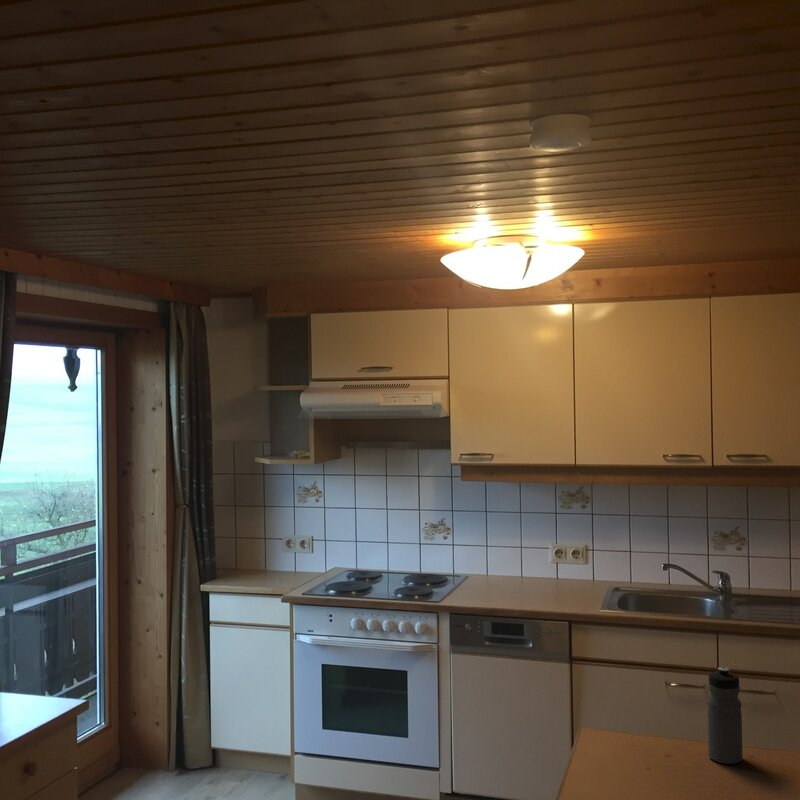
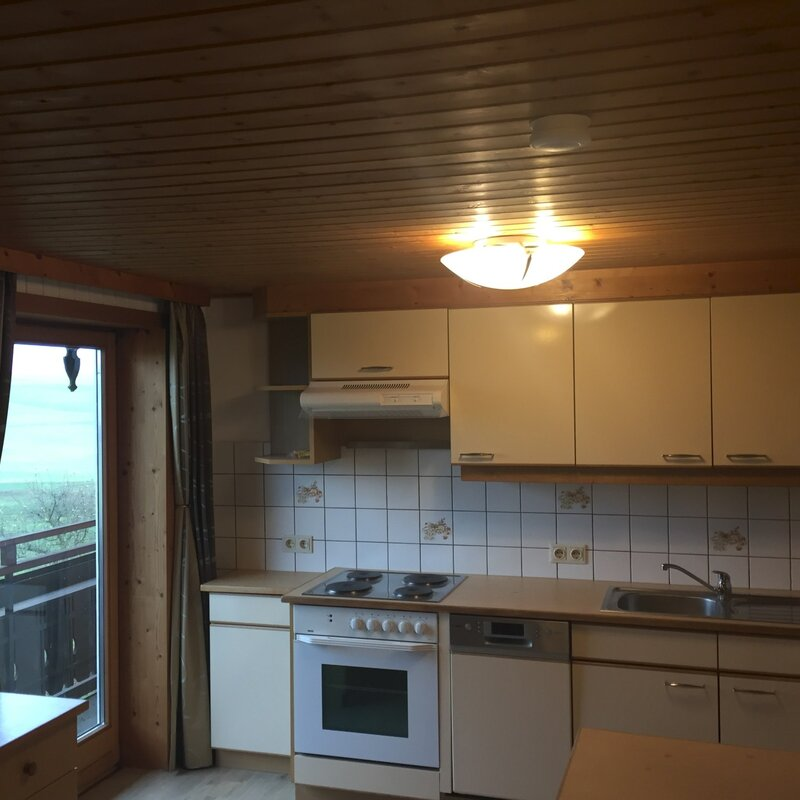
- water bottle (724, 713)
